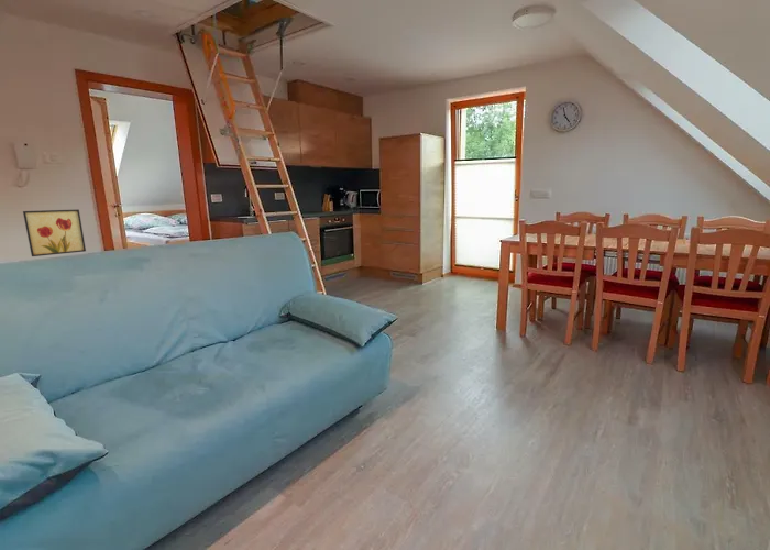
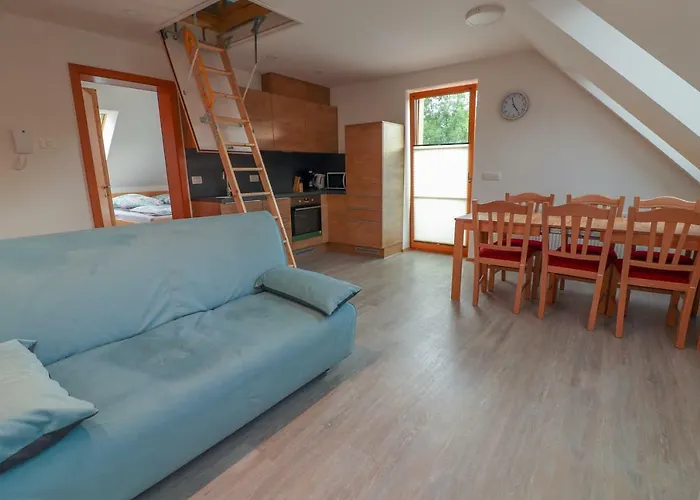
- wall art (55, 232)
